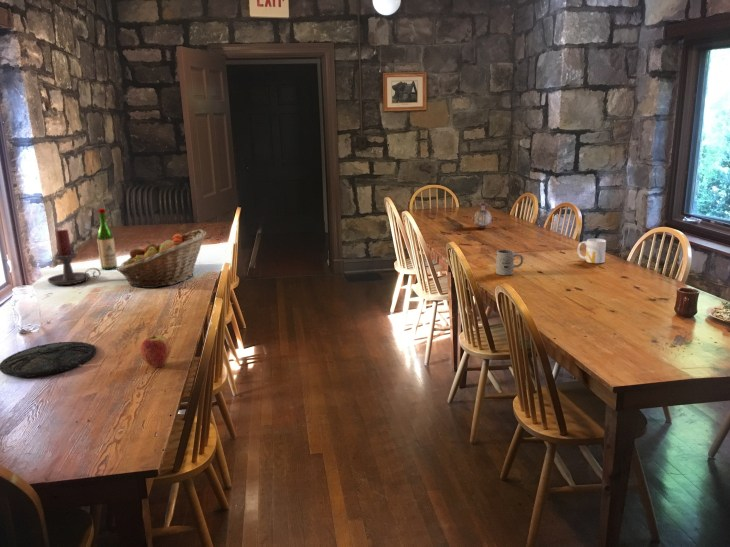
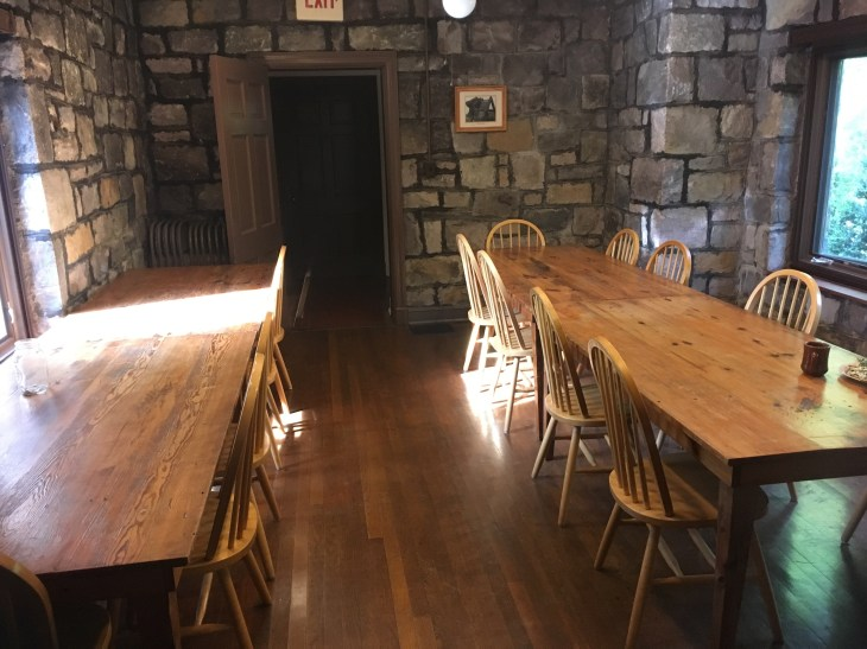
- candle holder (71, 255)
- mug (592, 250)
- apple (155, 350)
- vase (482, 215)
- fruit basket (164, 256)
- plate (48, 353)
- mug (509, 262)
- wine bottle (105, 238)
